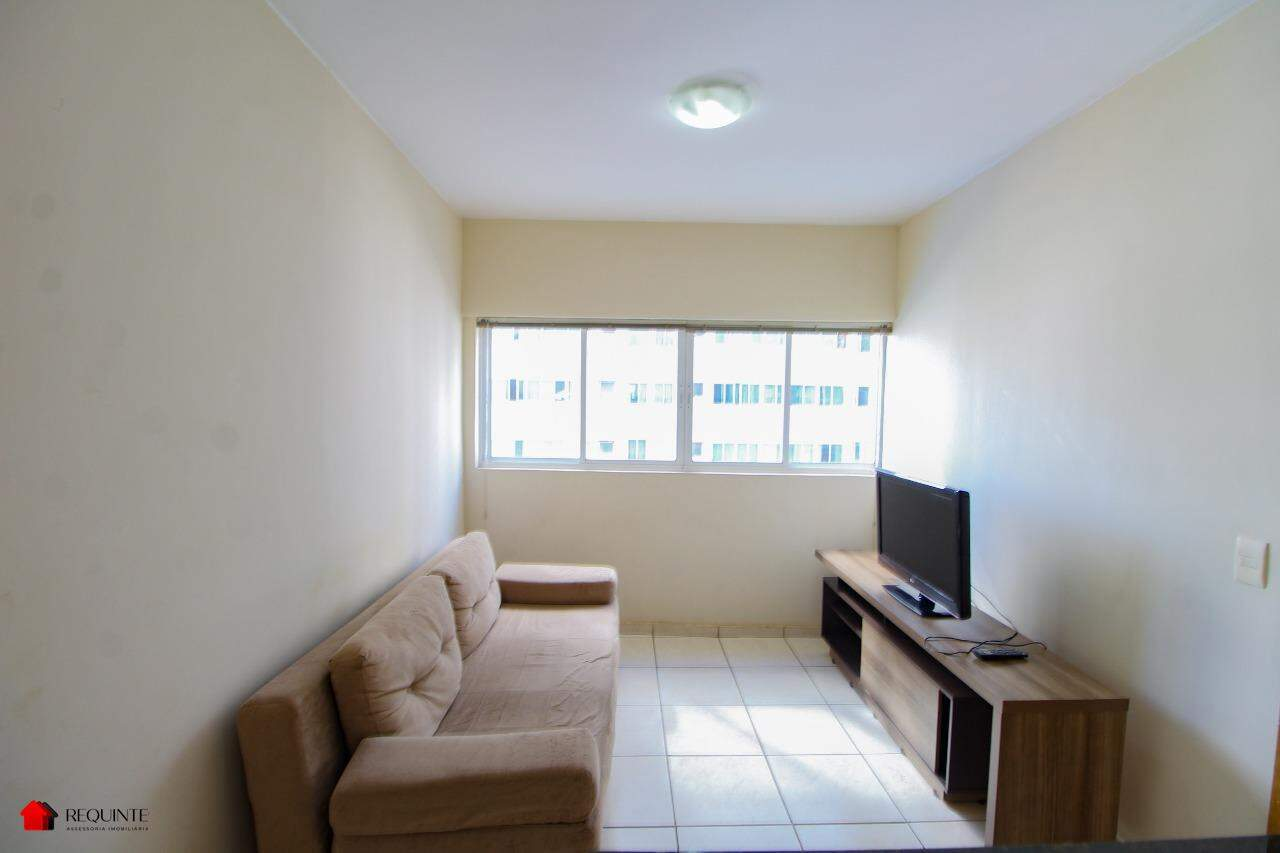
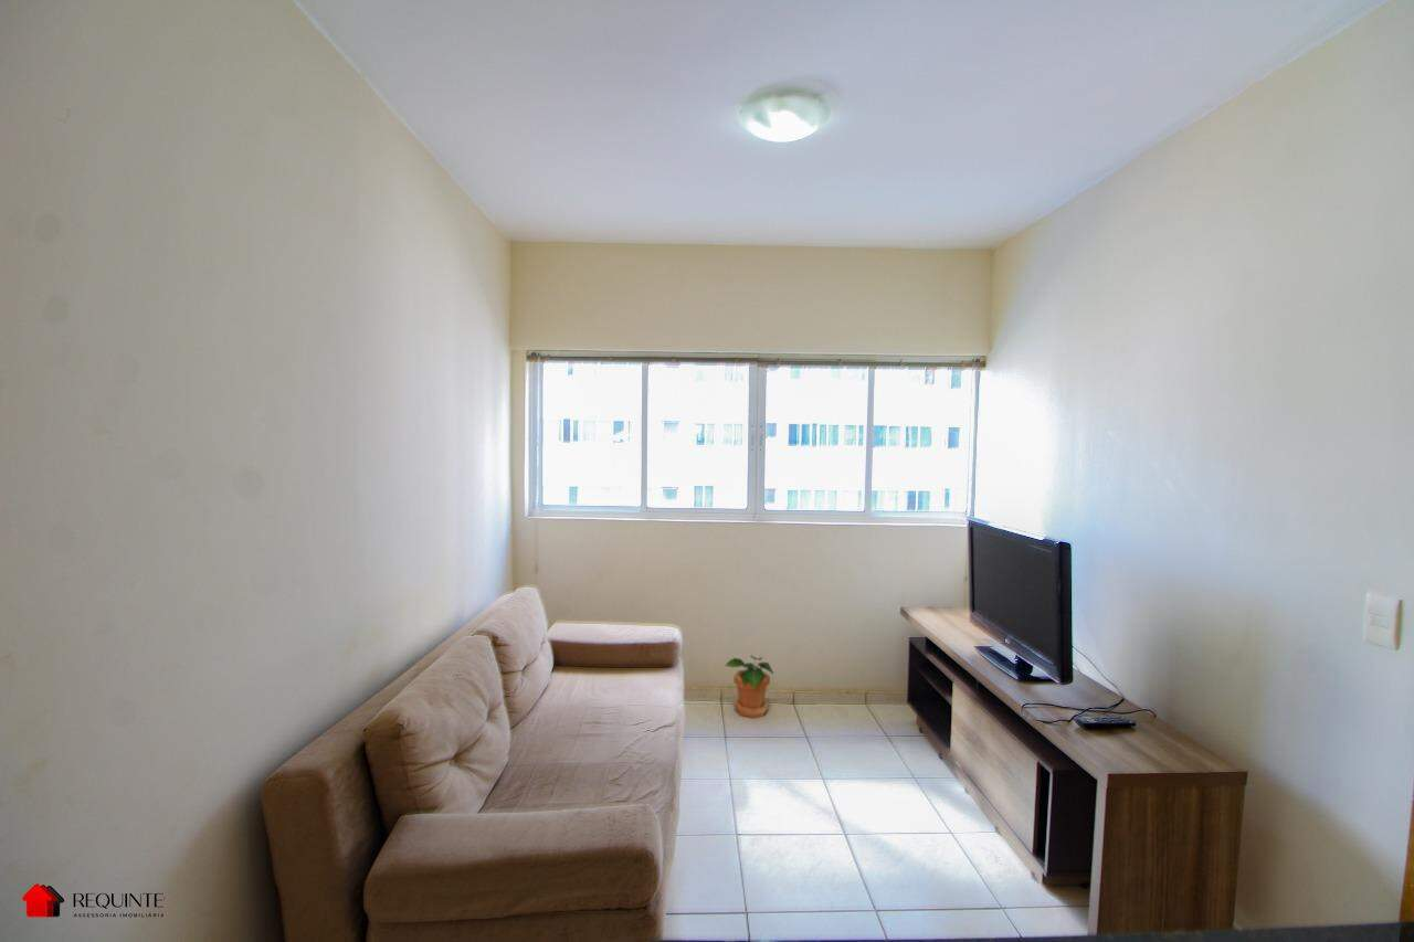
+ potted plant (749, 687)
